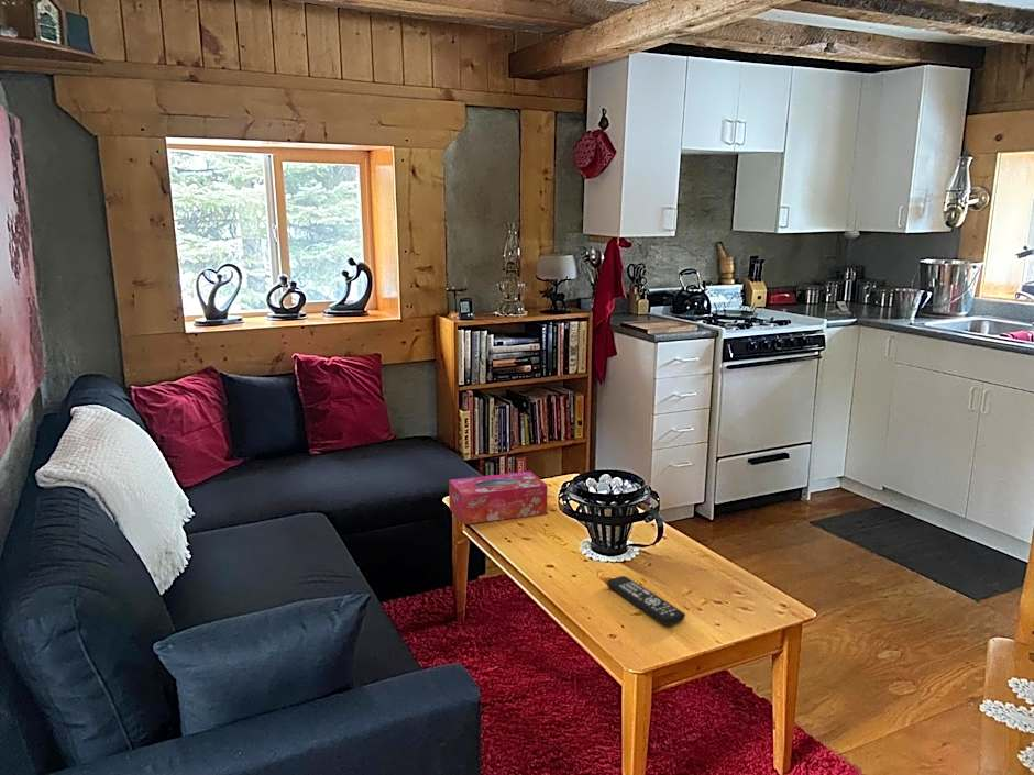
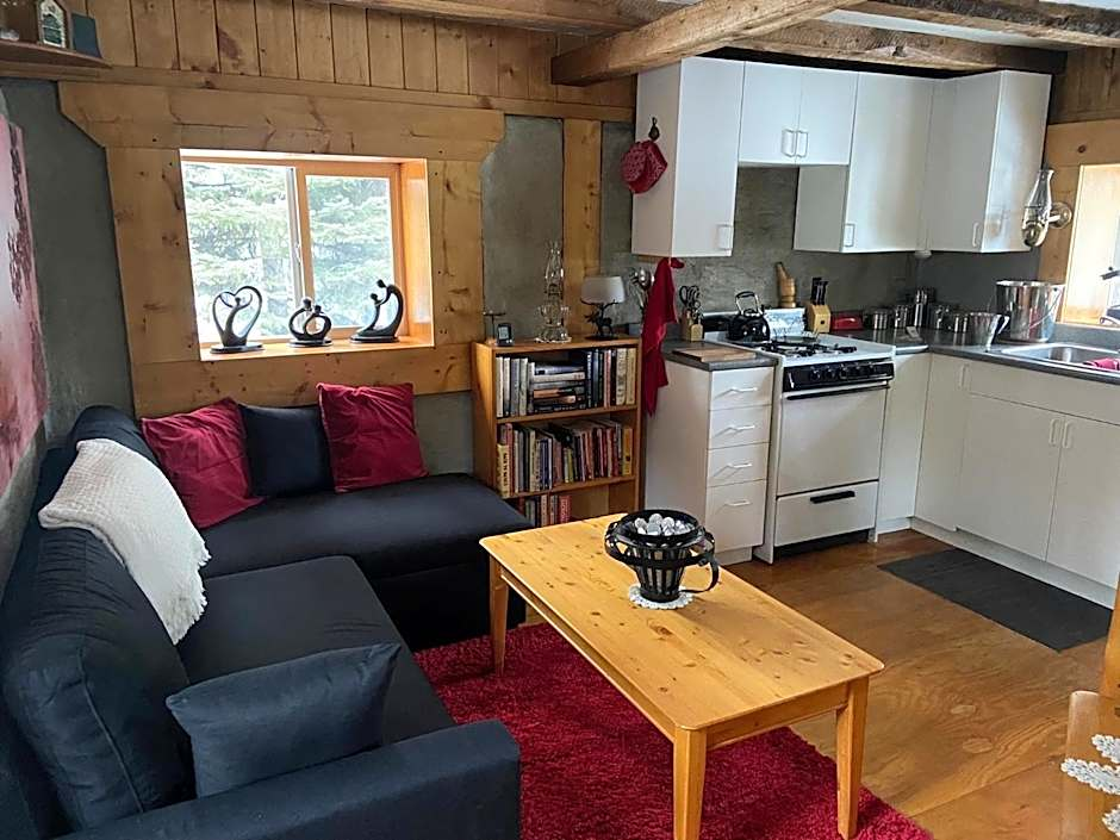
- tissue box (497, 496)
- remote control (644, 599)
